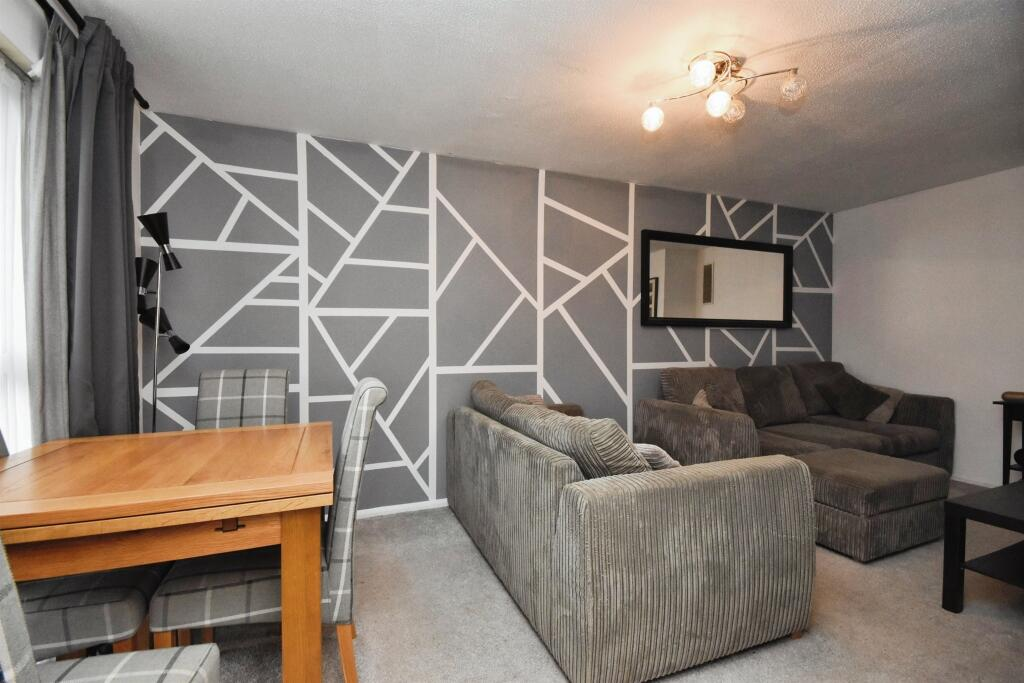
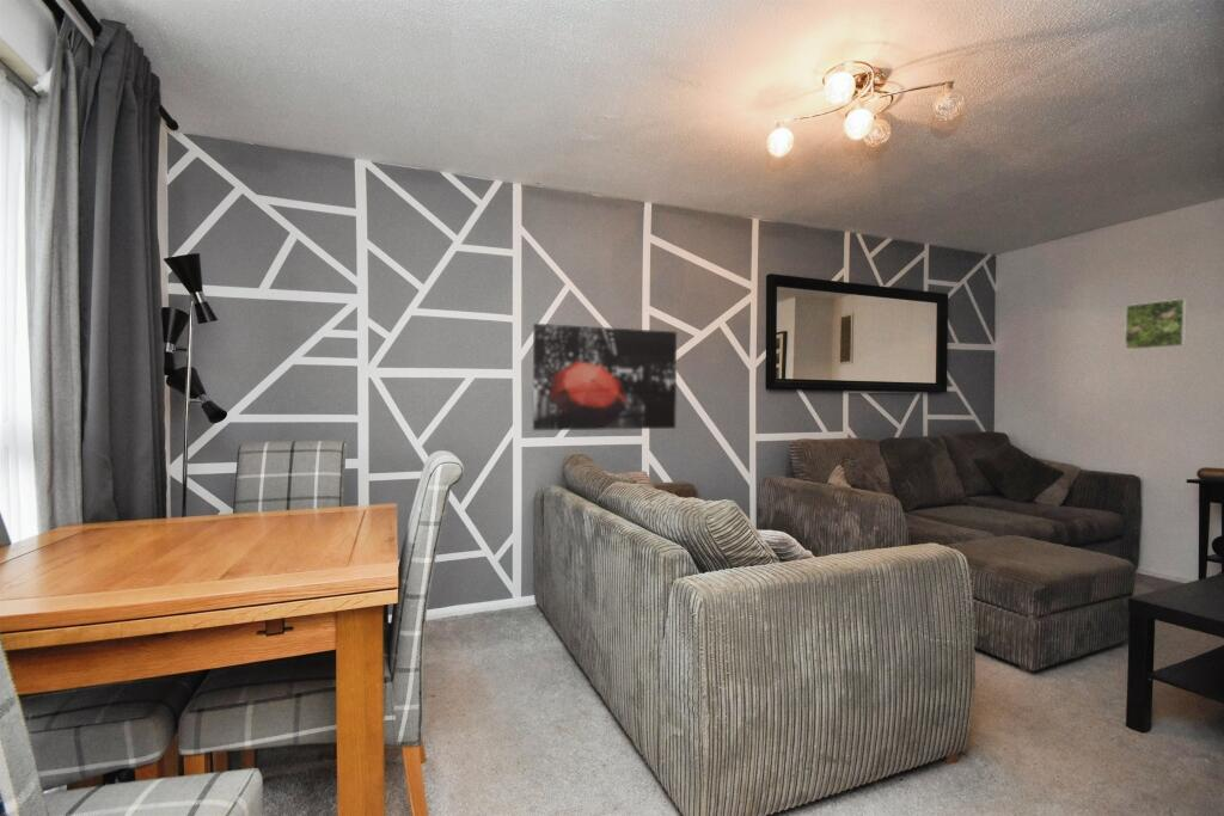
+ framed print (1155, 325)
+ wall art (607, 379)
